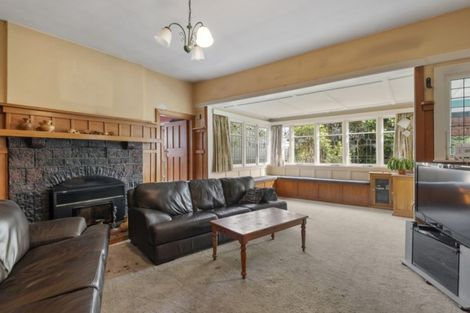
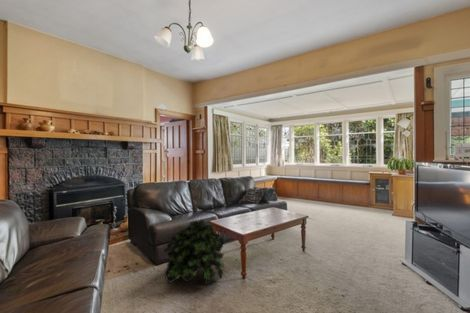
+ potted plant (193, 247)
